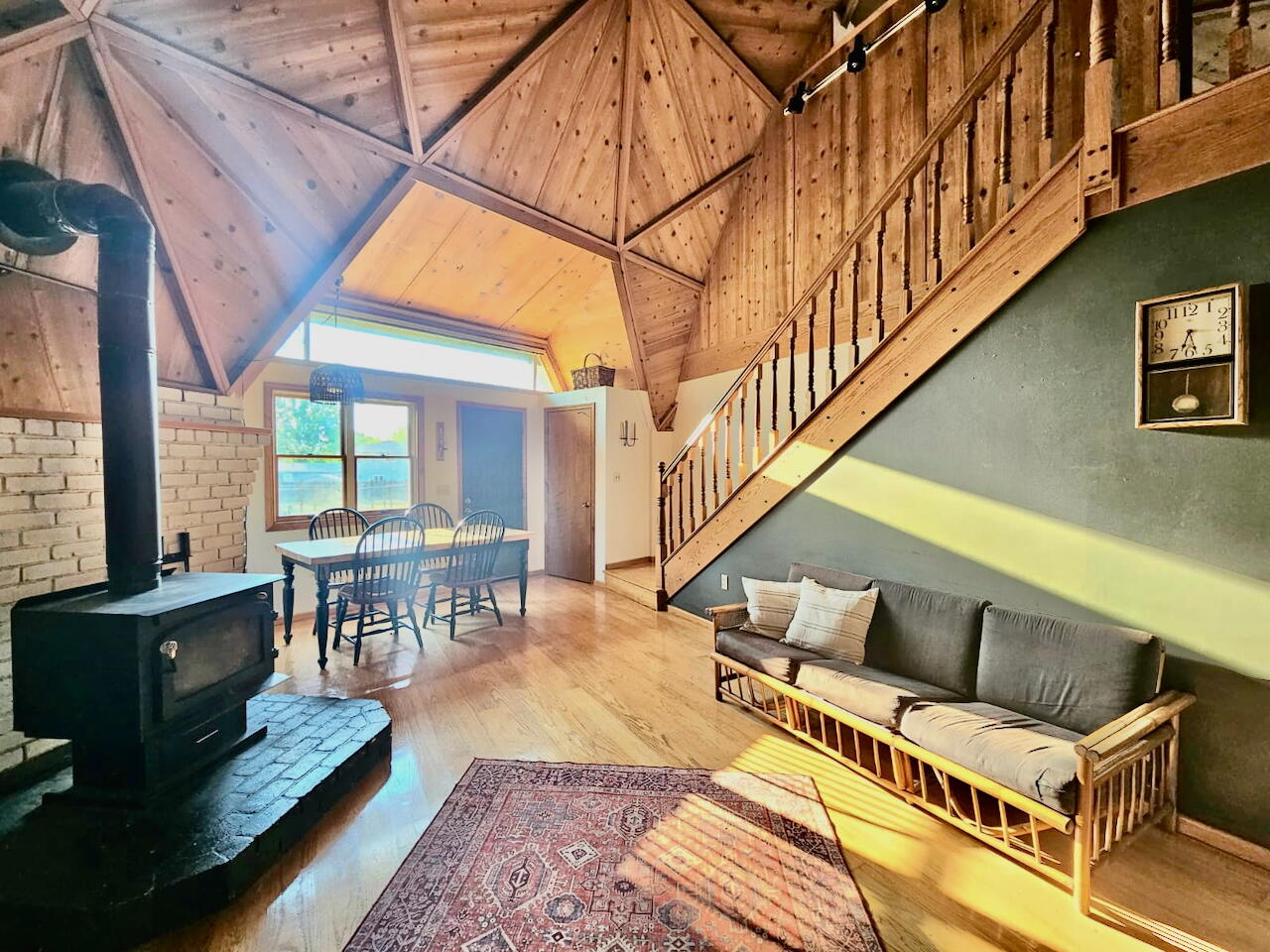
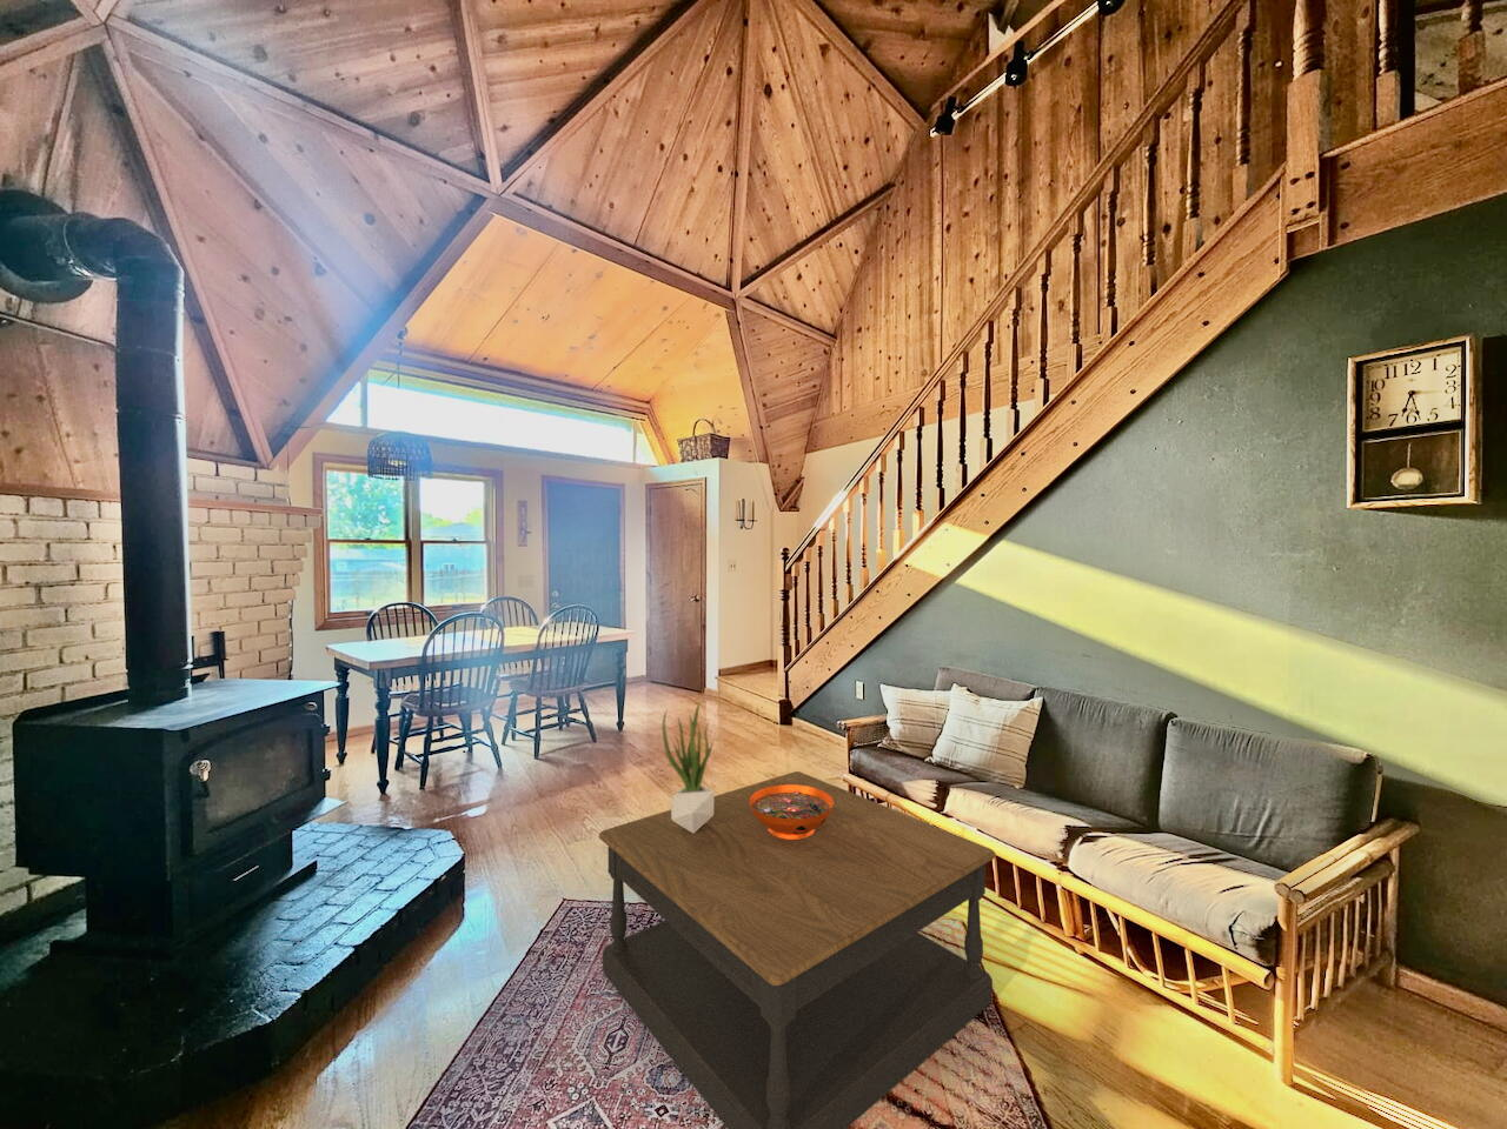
+ potted plant (687, 766)
+ decorative bowl (791, 814)
+ coffee table (790, 913)
